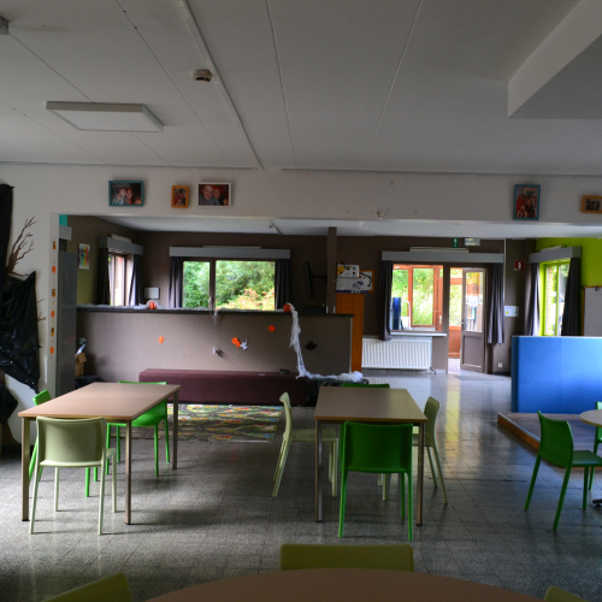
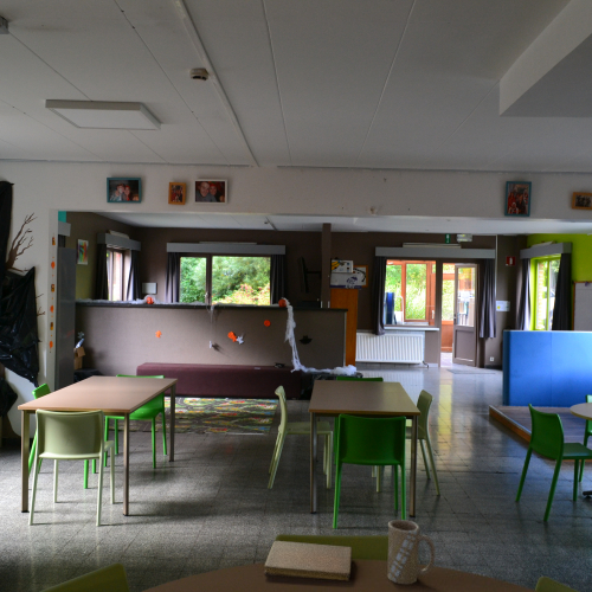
+ mug (410, 549)
+ notebook (309, 560)
